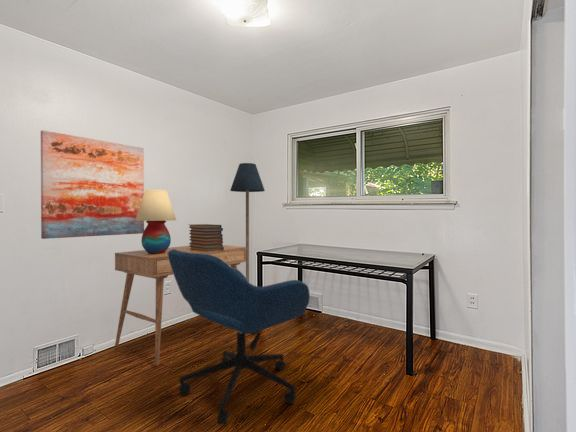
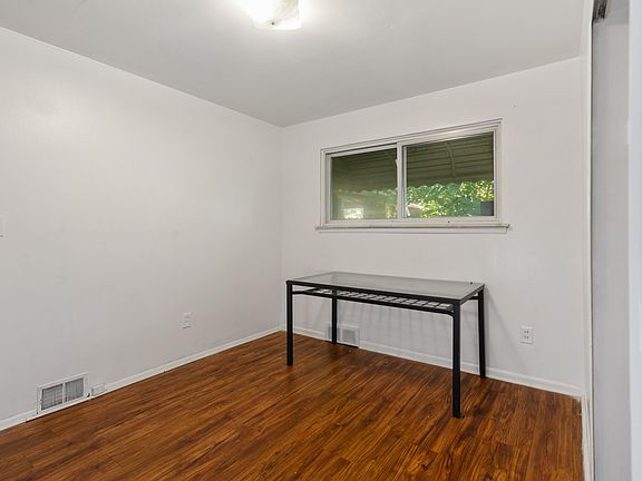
- wall art (98, 188)
- desk (172, 274)
- floor lamp (247, 234)
- book stack (205, 236)
- office chair (238, 318)
- table lamp (156, 221)
